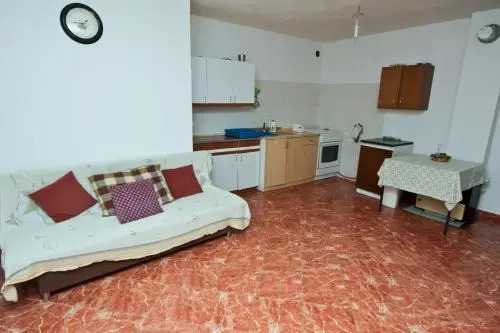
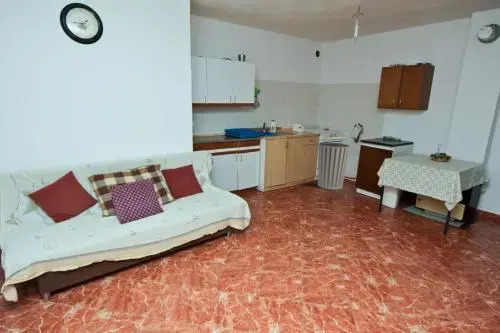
+ trash can (332, 160)
